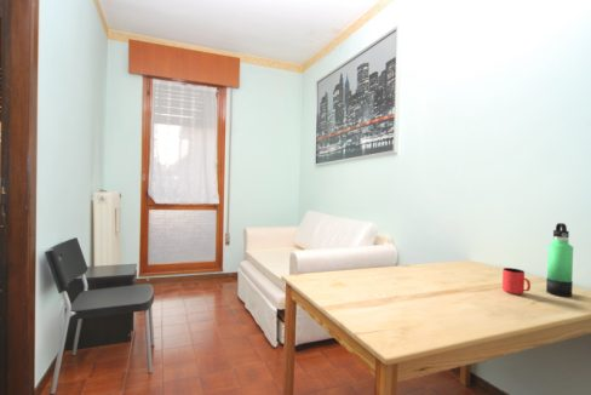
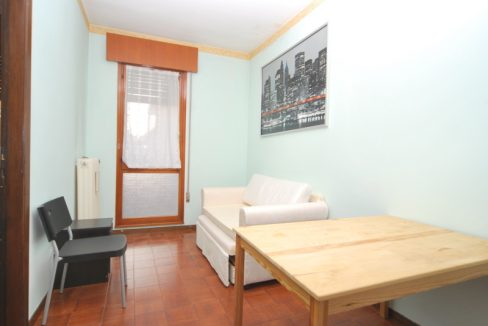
- thermos bottle (560, 258)
- cup (516, 281)
